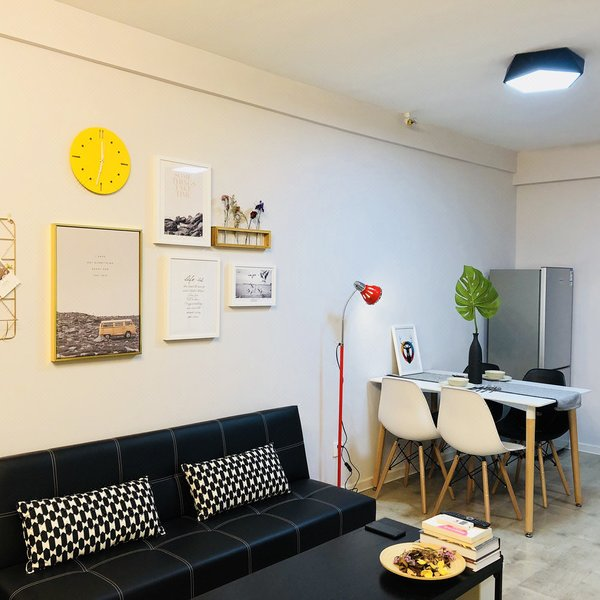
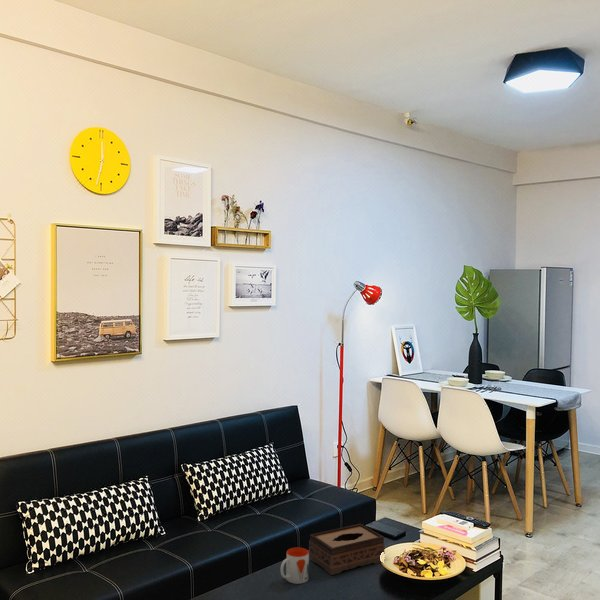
+ tissue box (346, 548)
+ mug (293, 566)
